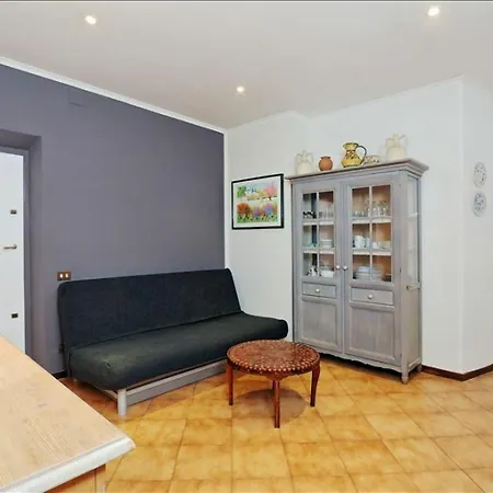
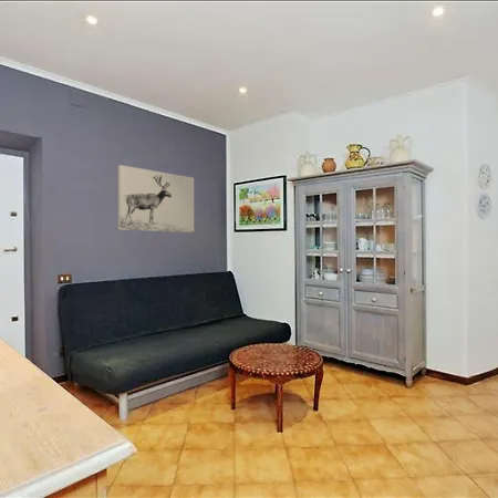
+ wall art (158, 201)
